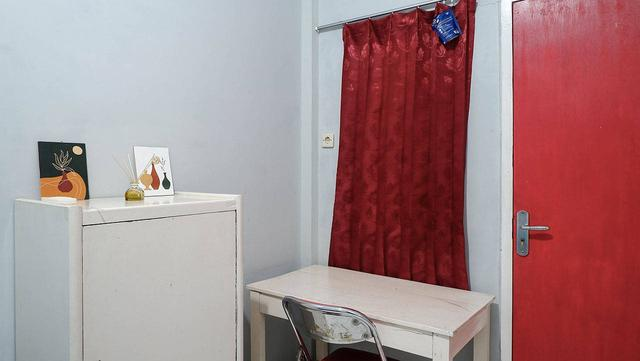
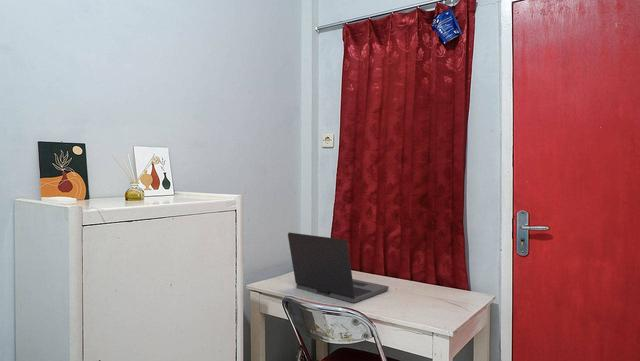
+ laptop (338, 261)
